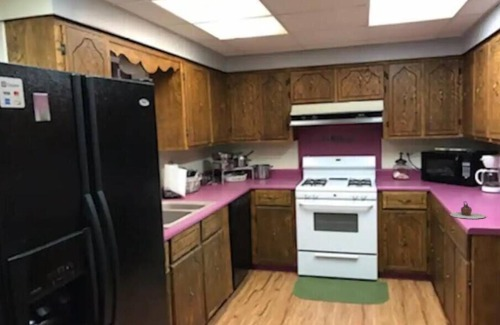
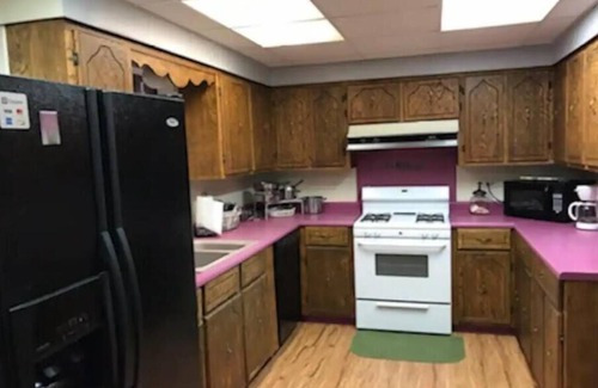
- teapot (467, 208)
